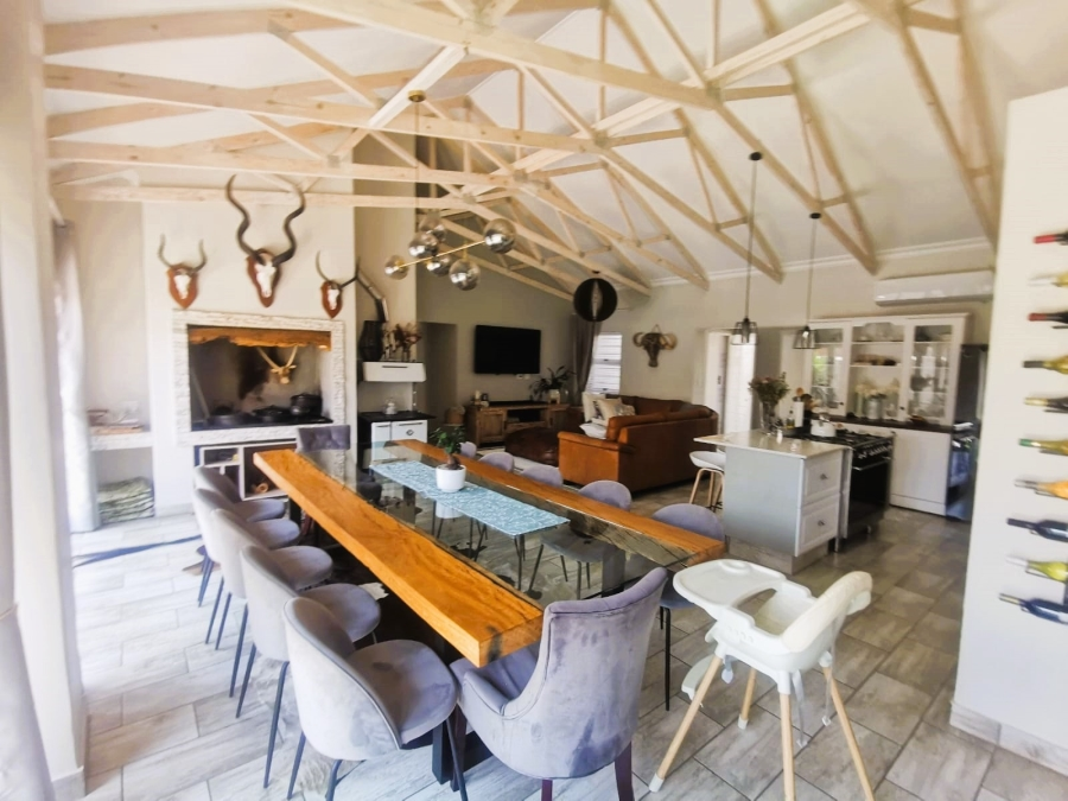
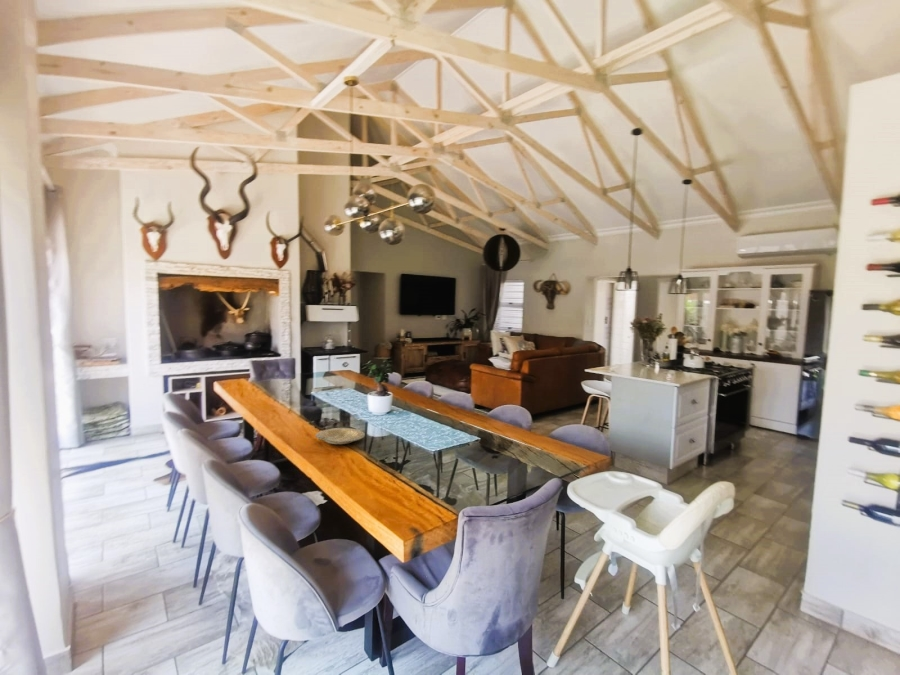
+ plate (341, 437)
